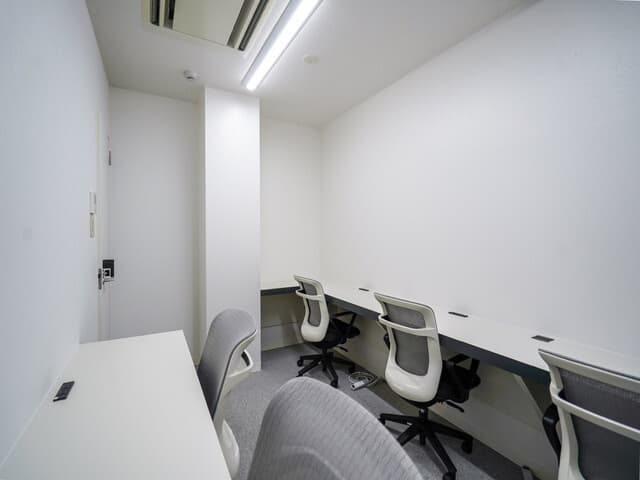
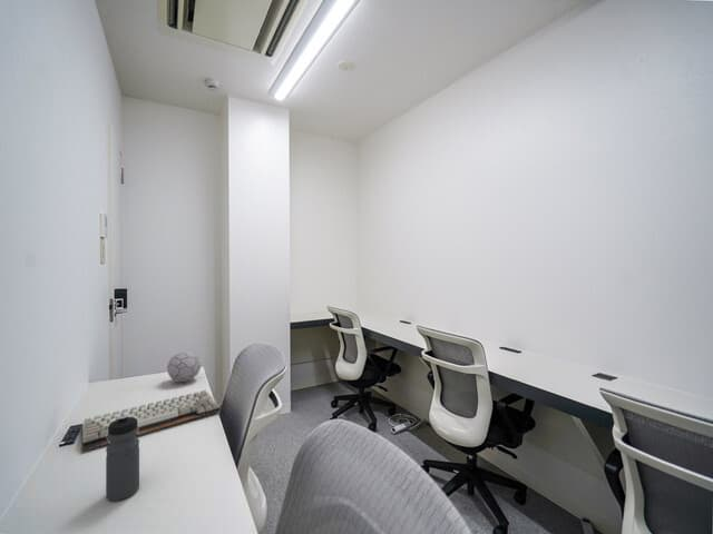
+ water bottle (123, 453)
+ keyboard (155, 414)
+ decorative ball (184, 366)
